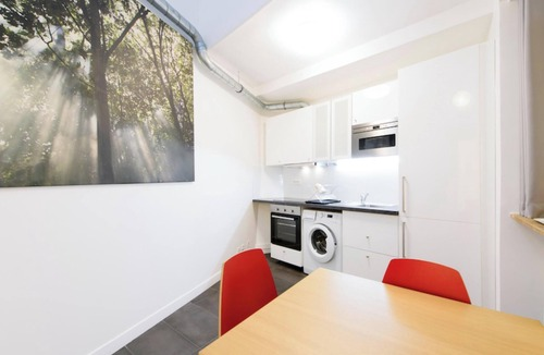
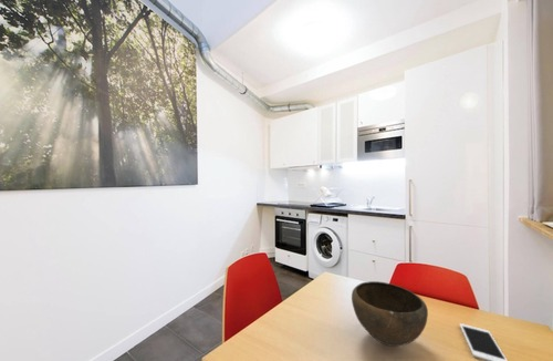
+ cell phone (481, 342)
+ bowl (386, 317)
